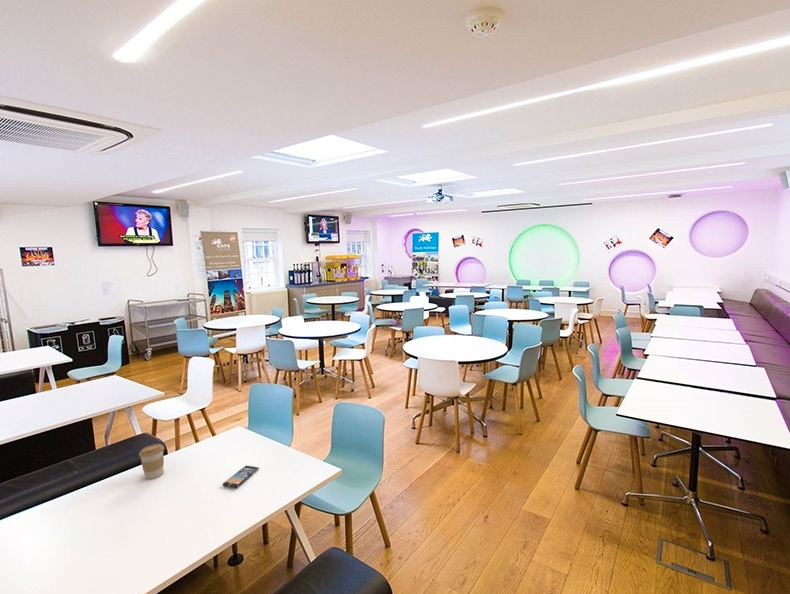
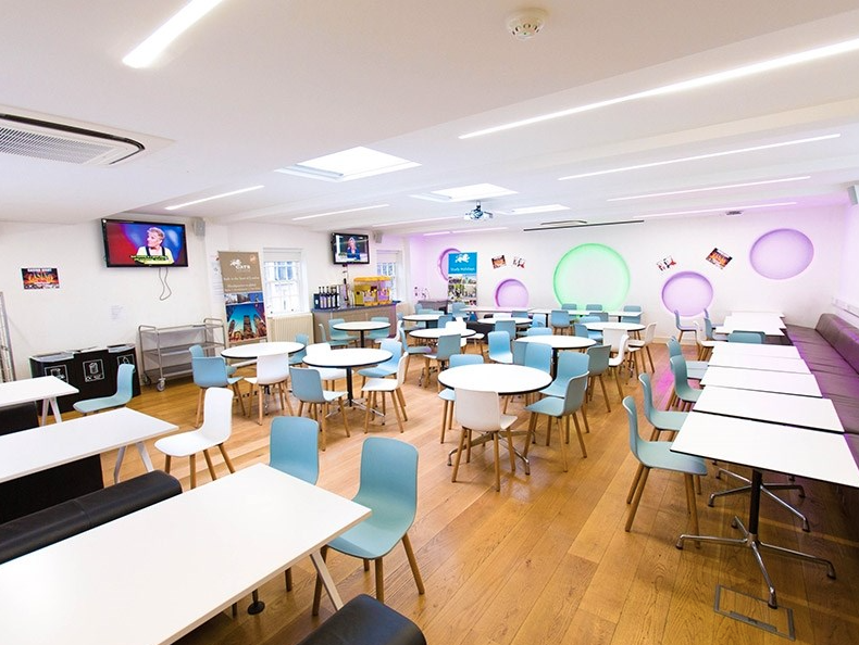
- coffee cup (152, 460)
- smartphone (241, 476)
